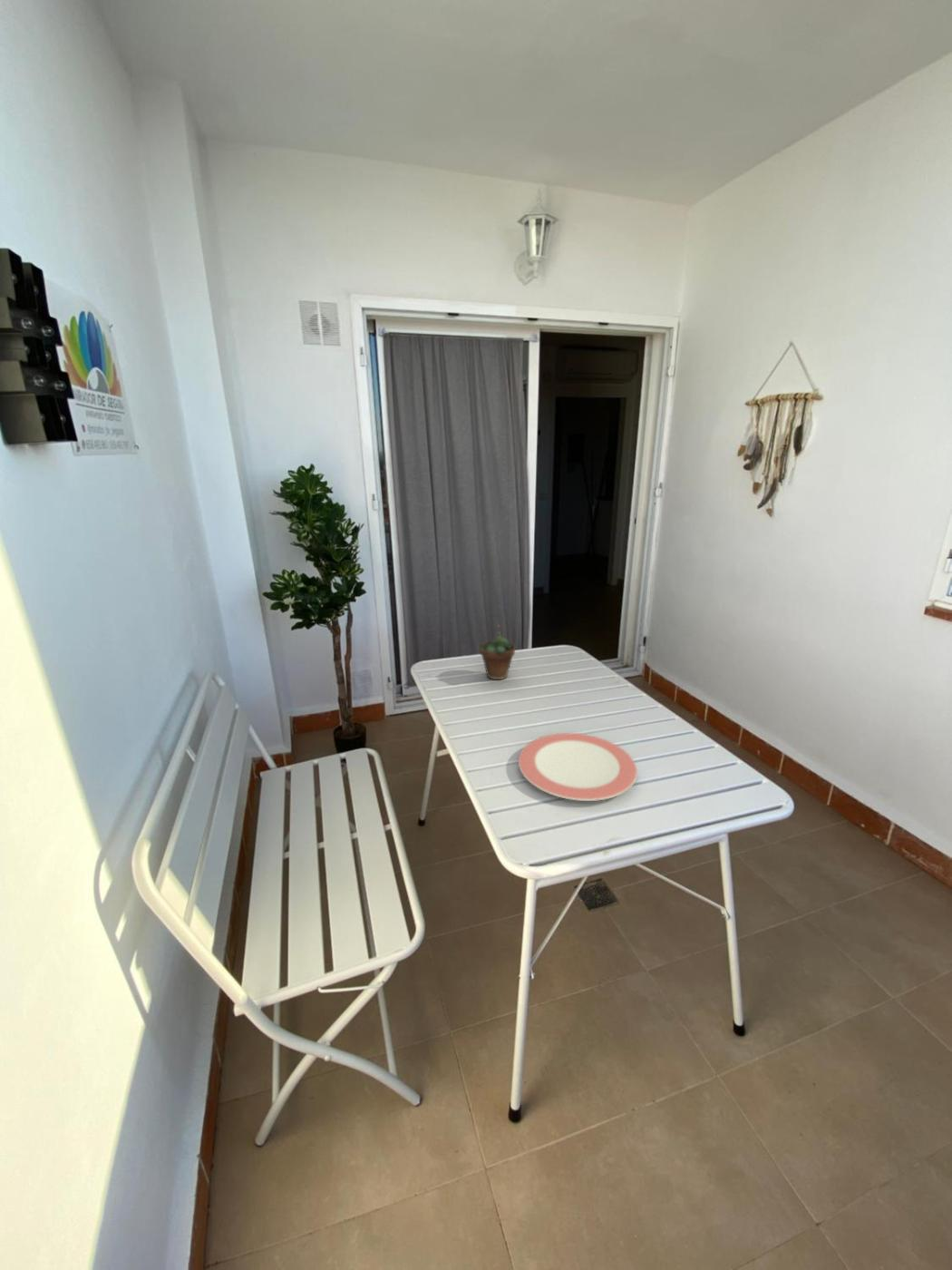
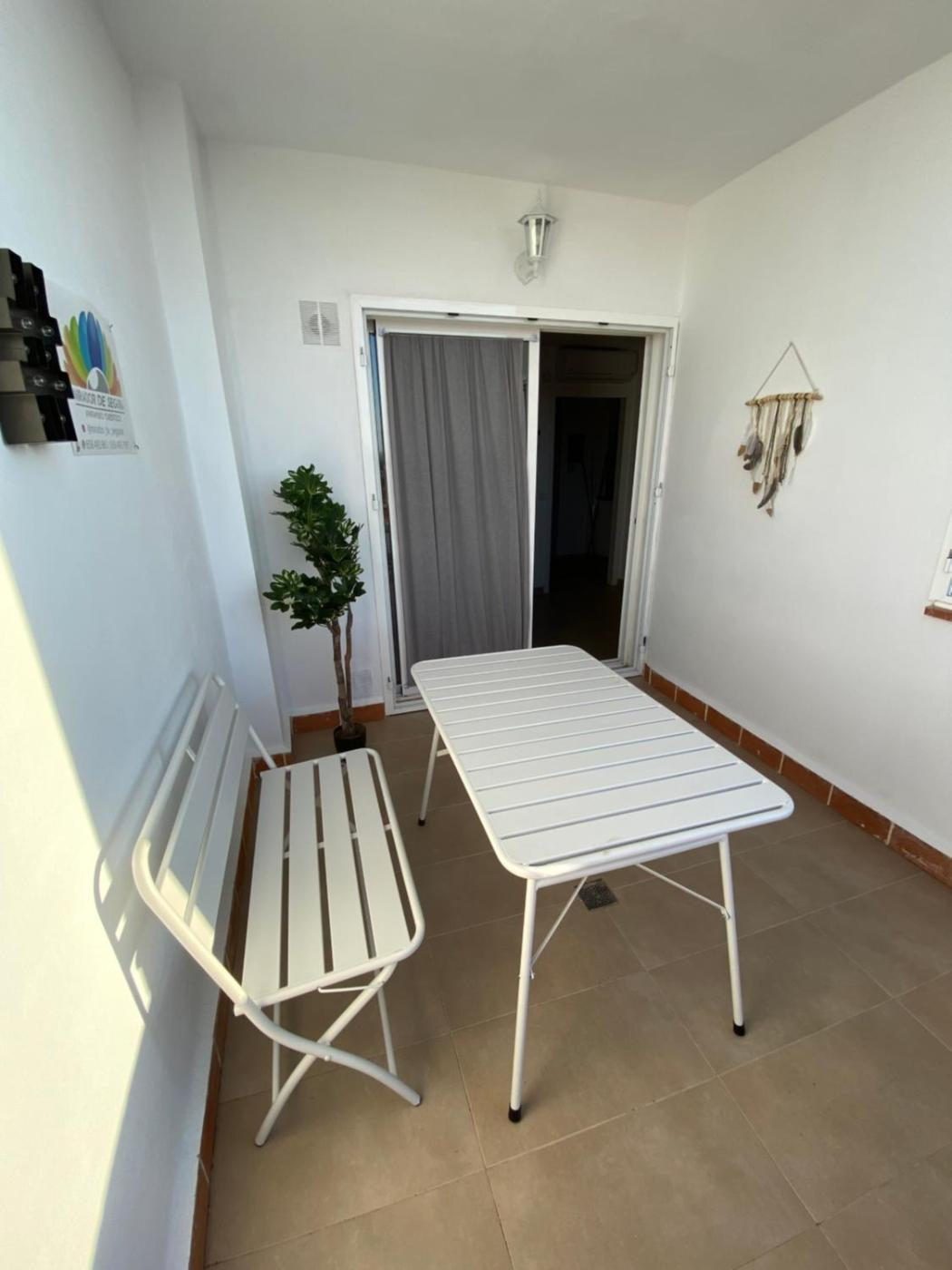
- succulent plant (497, 649)
- plate (576, 766)
